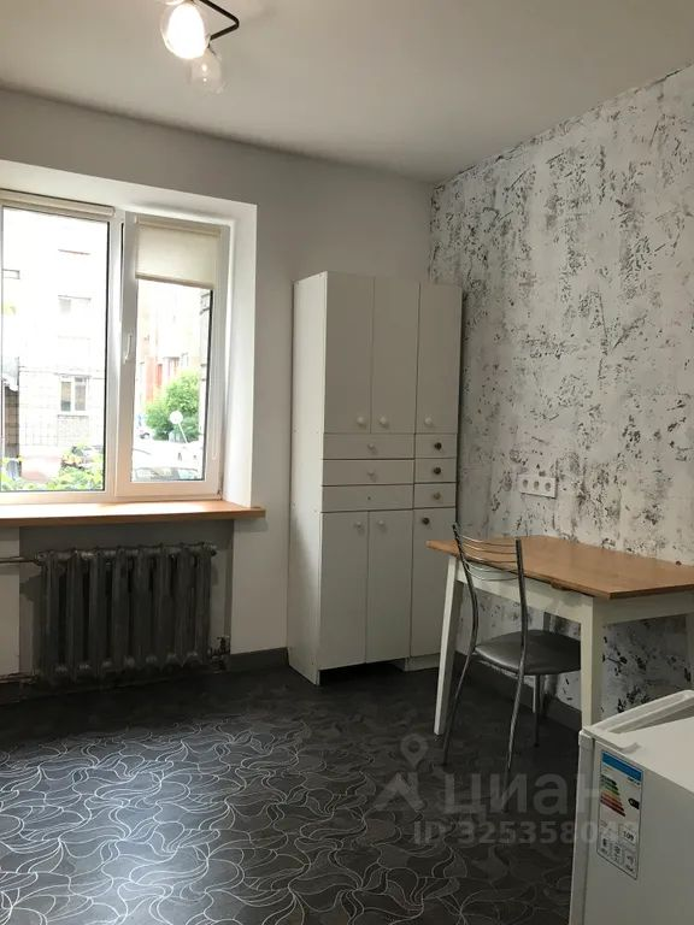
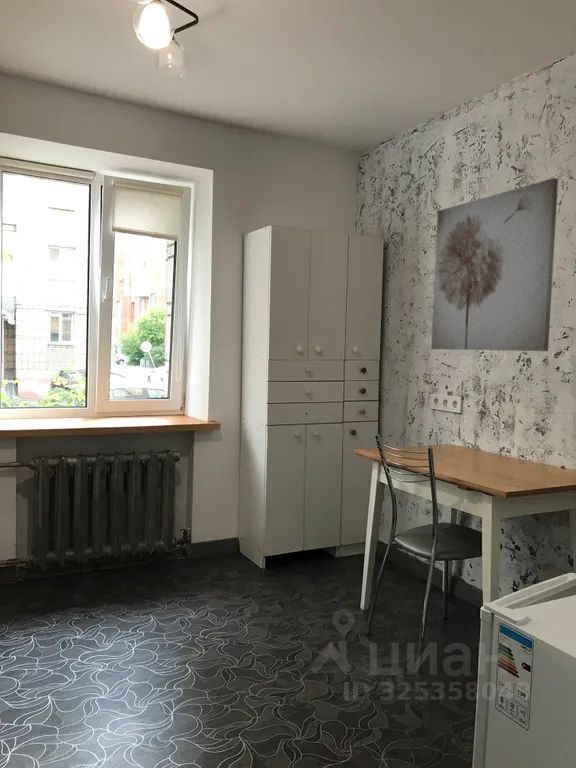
+ wall art (487, 273)
